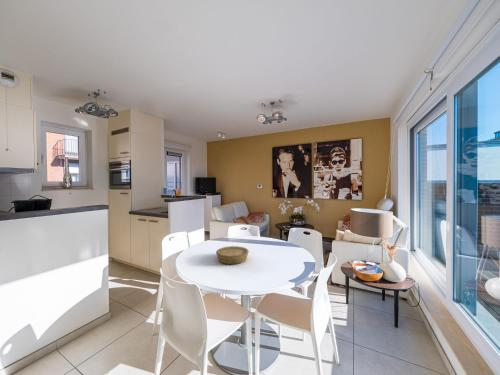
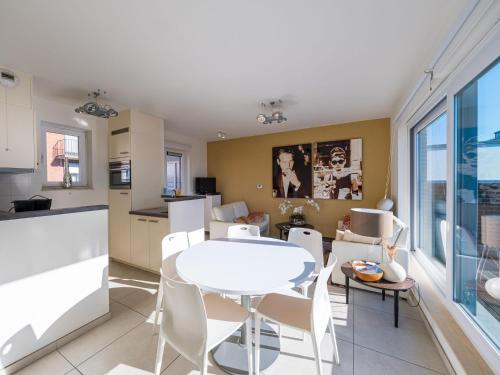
- bowl (232, 255)
